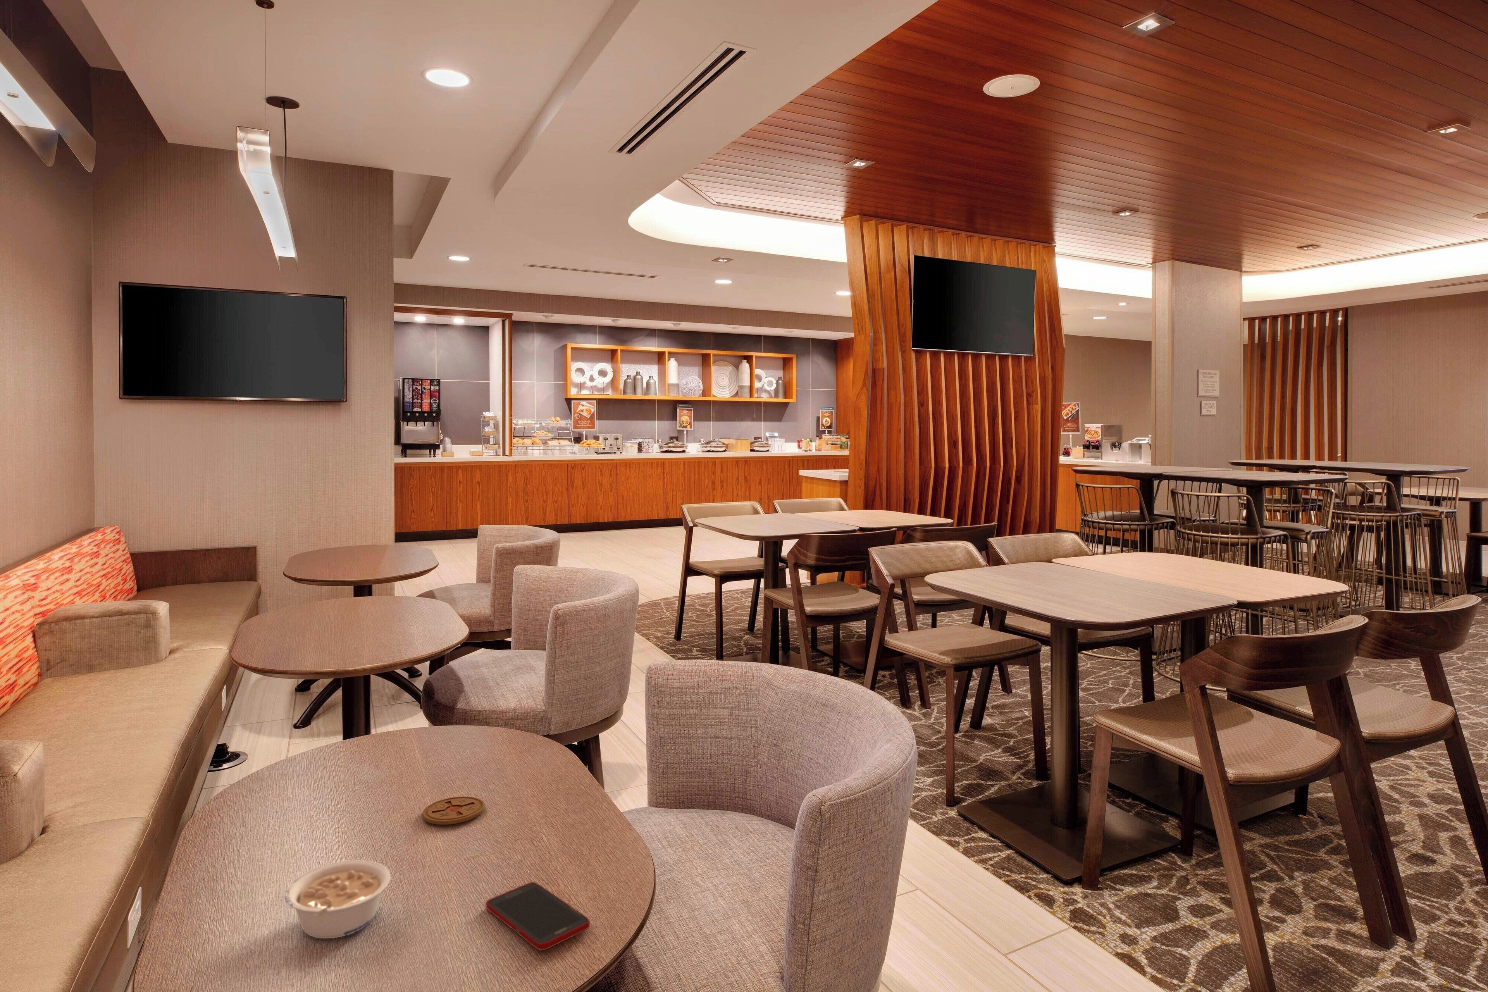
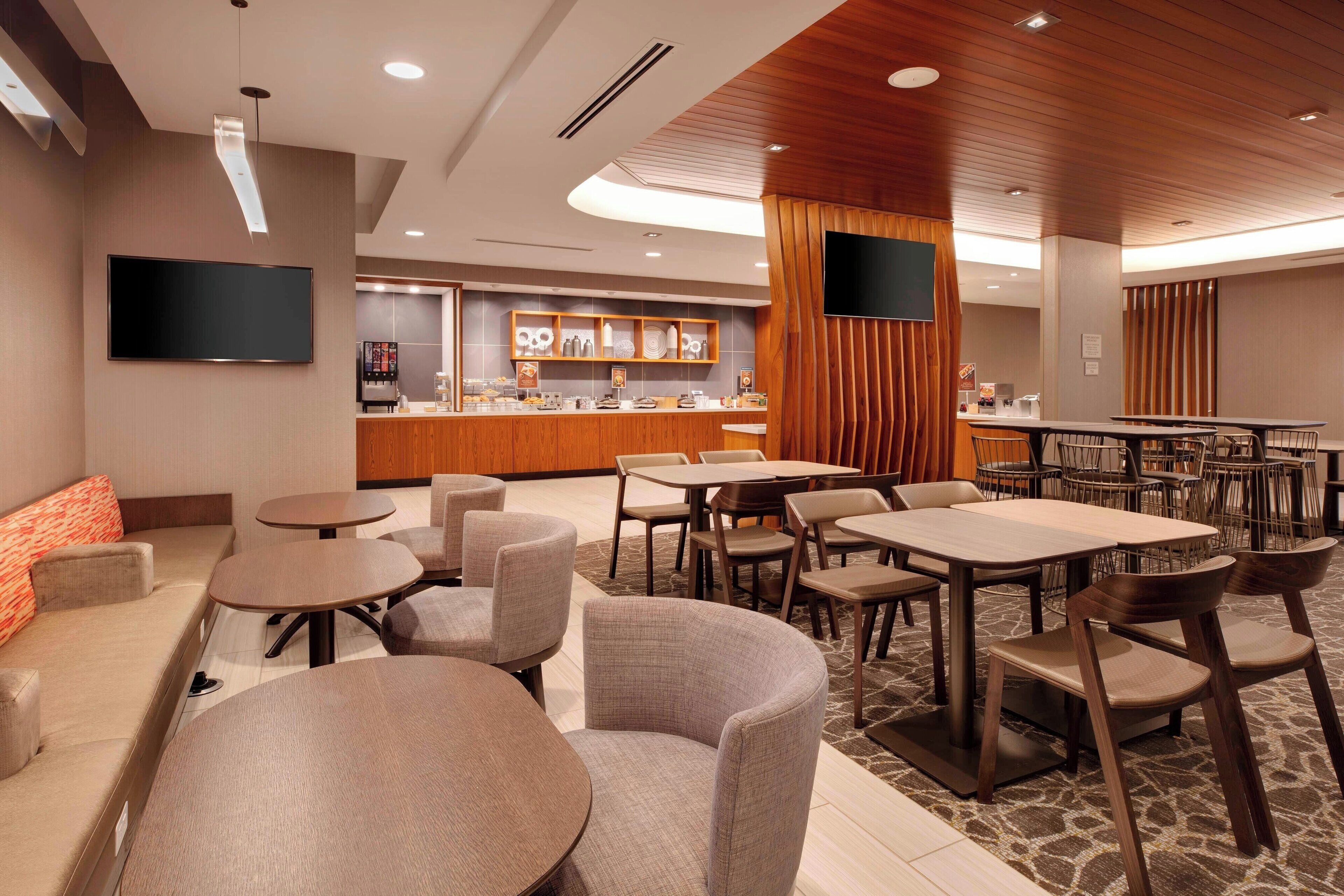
- legume (341, 899)
- coaster (454, 810)
- cell phone (537, 914)
